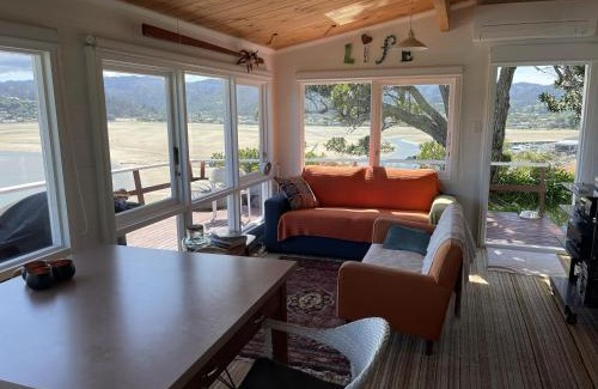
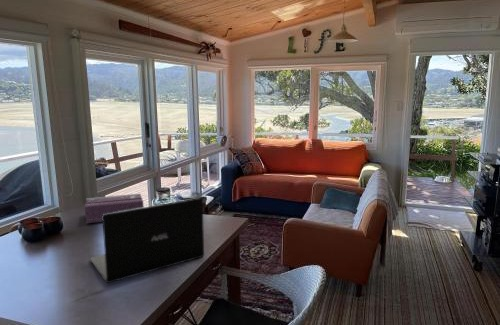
+ laptop (145, 229)
+ tissue box (114, 207)
